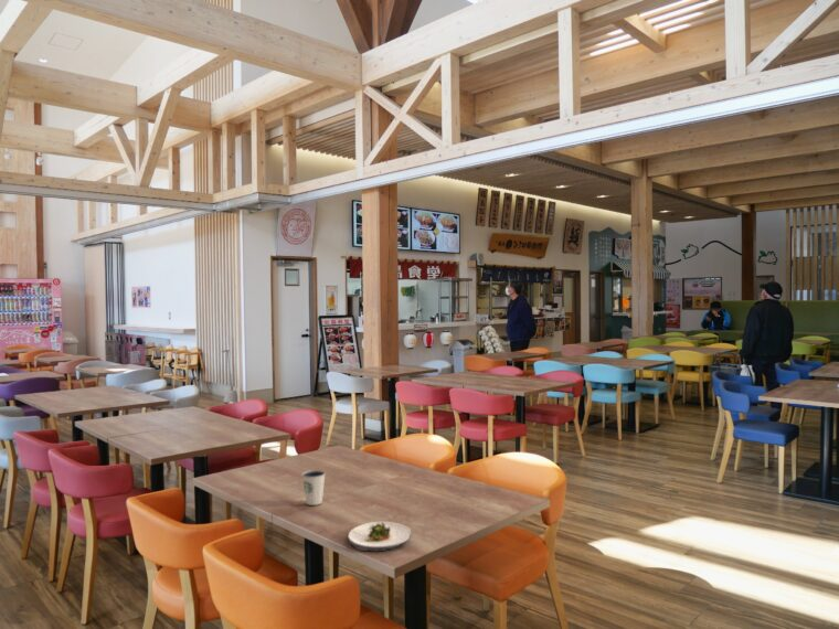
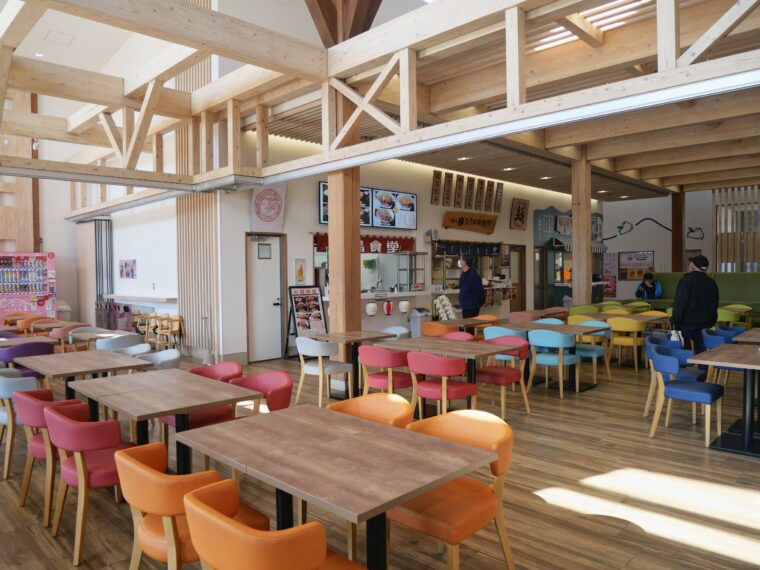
- dixie cup (314, 488)
- salad plate (379, 531)
